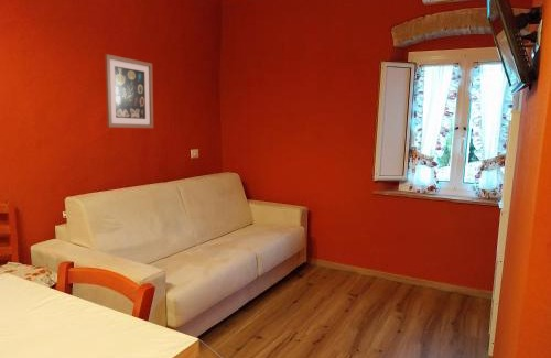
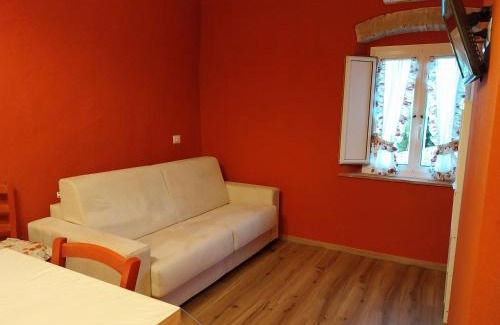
- wall art (130, 94)
